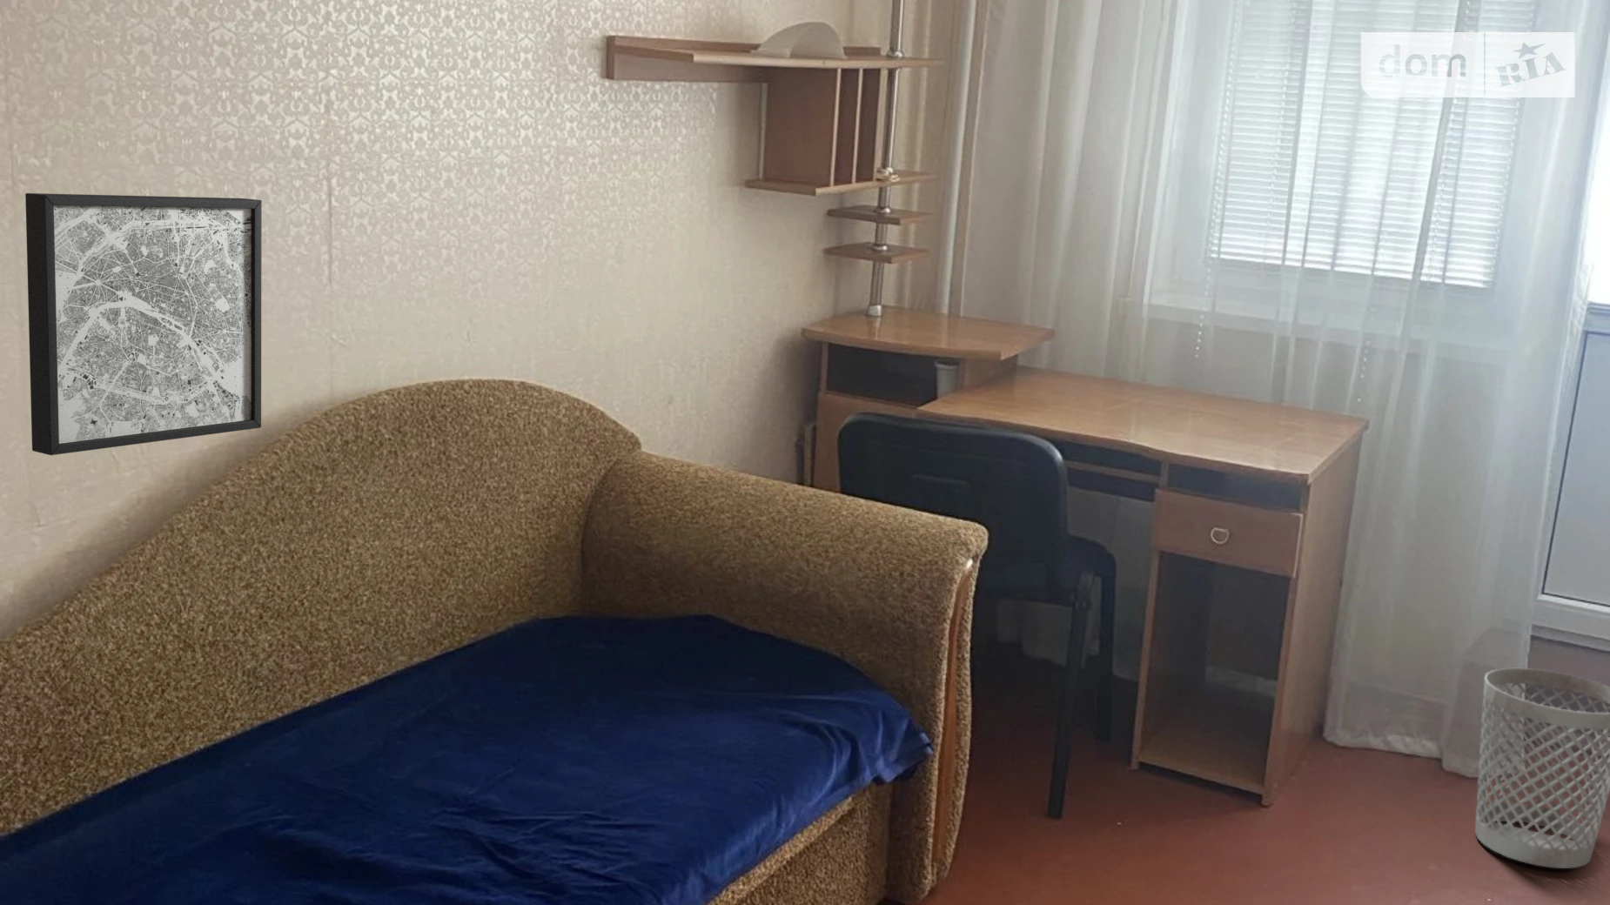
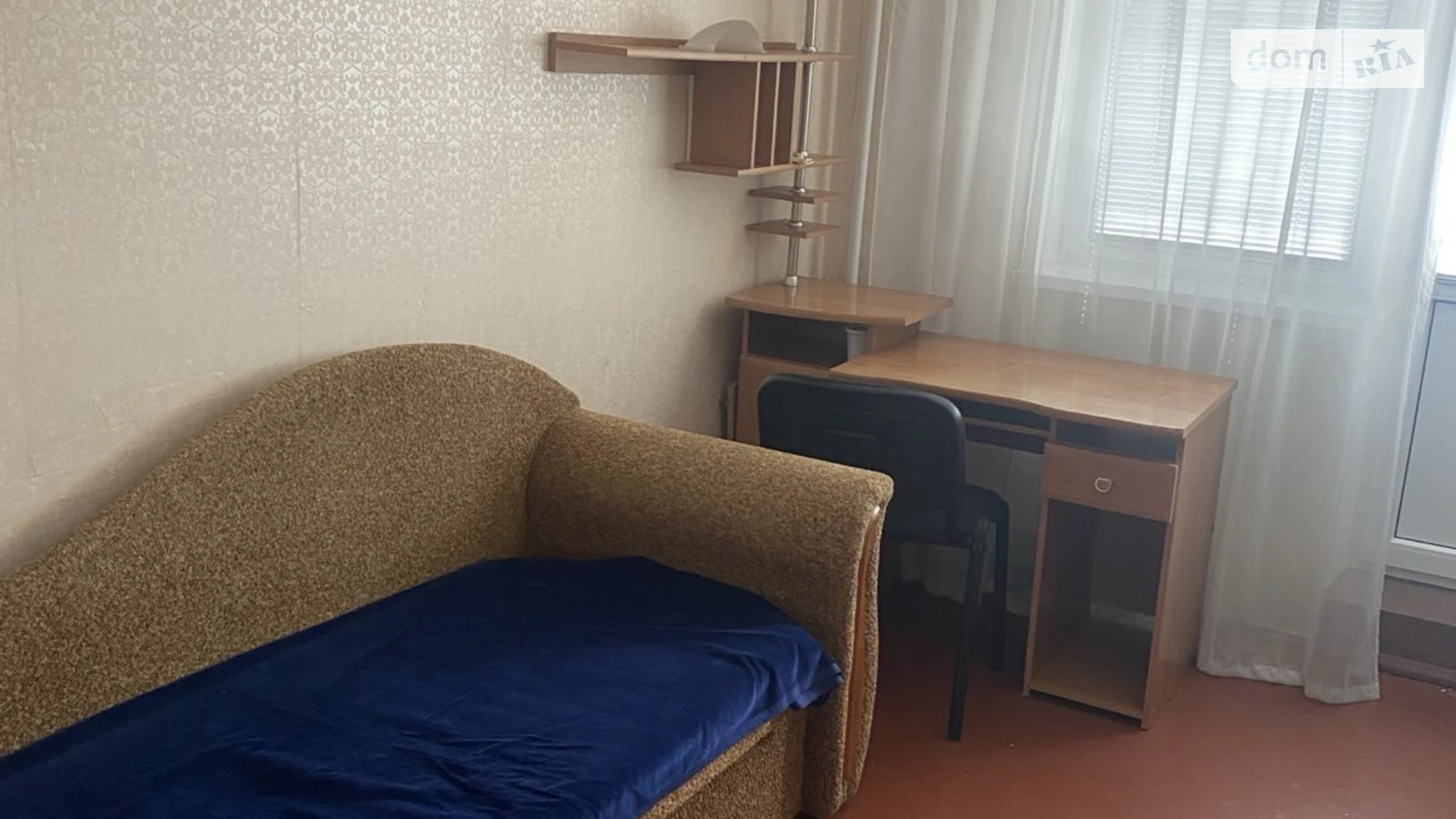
- wastebasket (1544, 768)
- wall art (153, 319)
